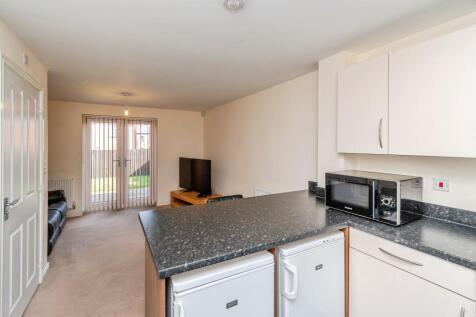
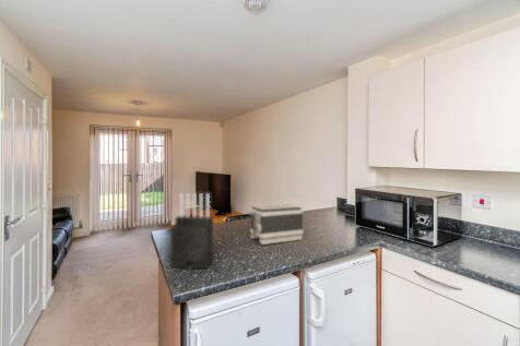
+ toaster (273, 223)
+ knife block (191, 229)
